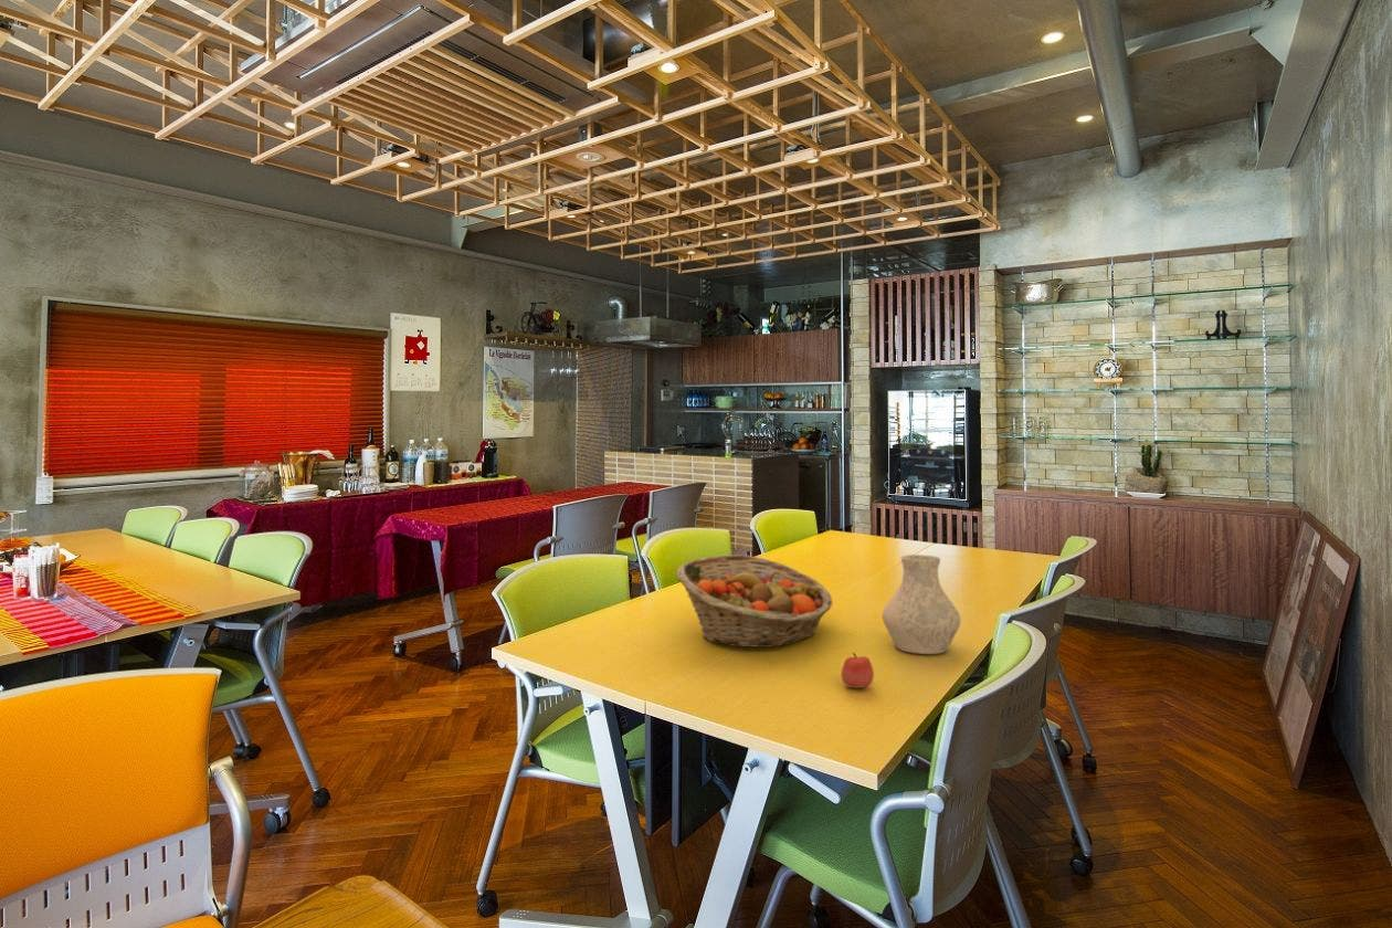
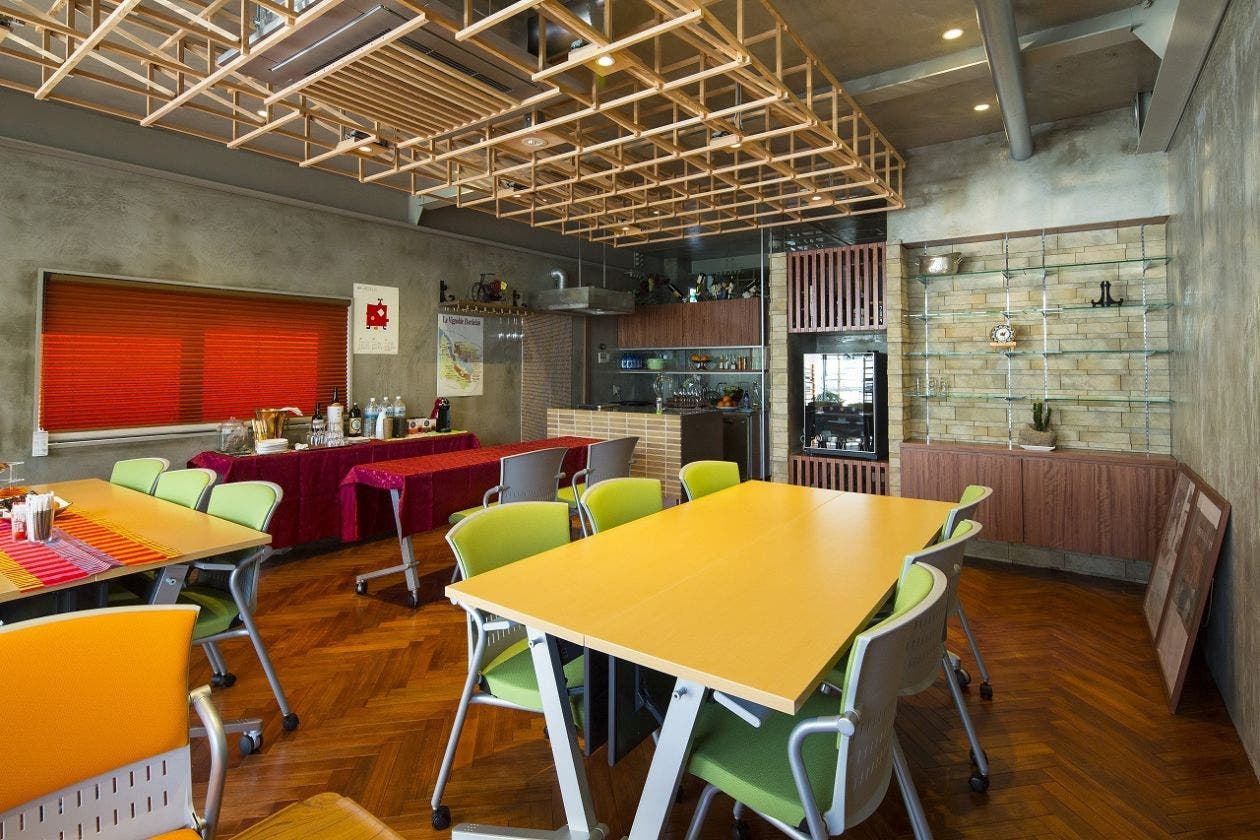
- apple (857, 669)
- vase (920, 602)
- fruit basket (755, 597)
